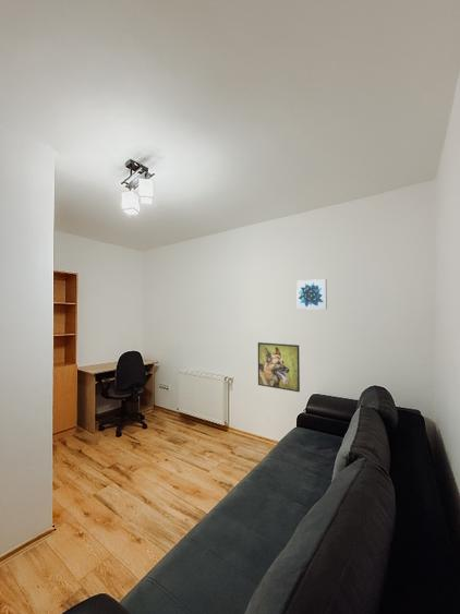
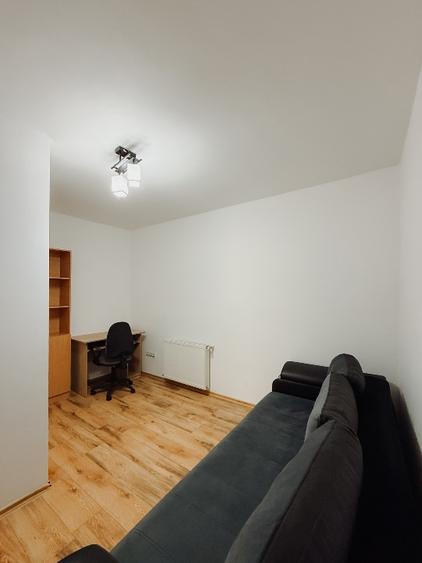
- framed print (277, 365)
- wall art (311, 294)
